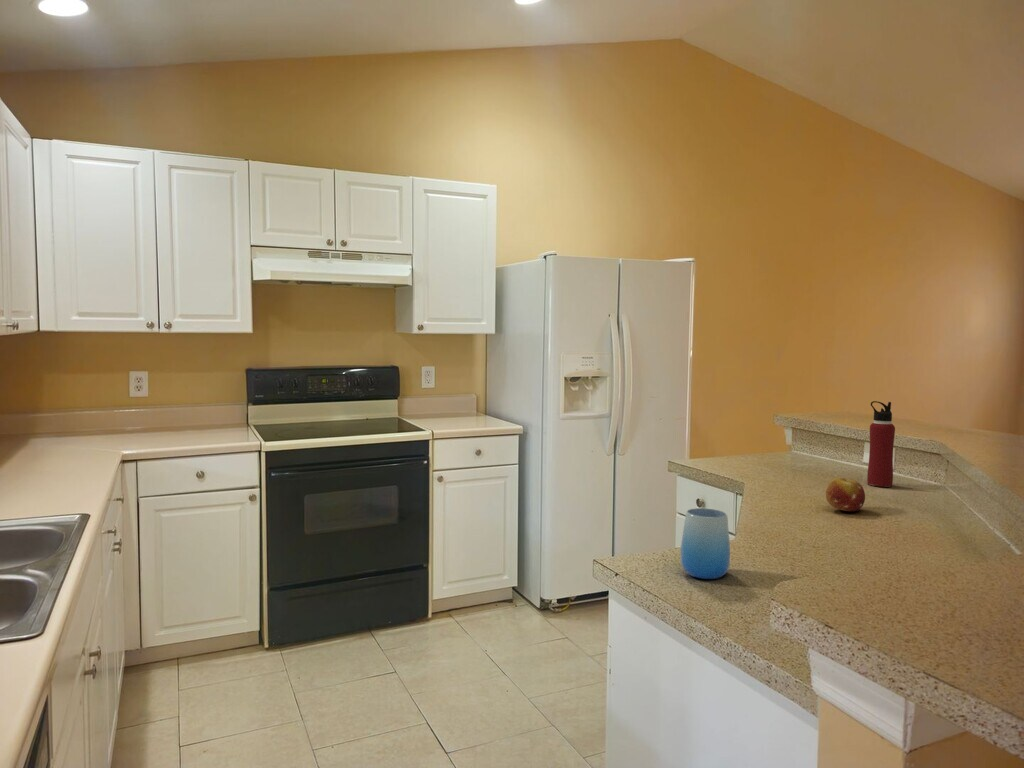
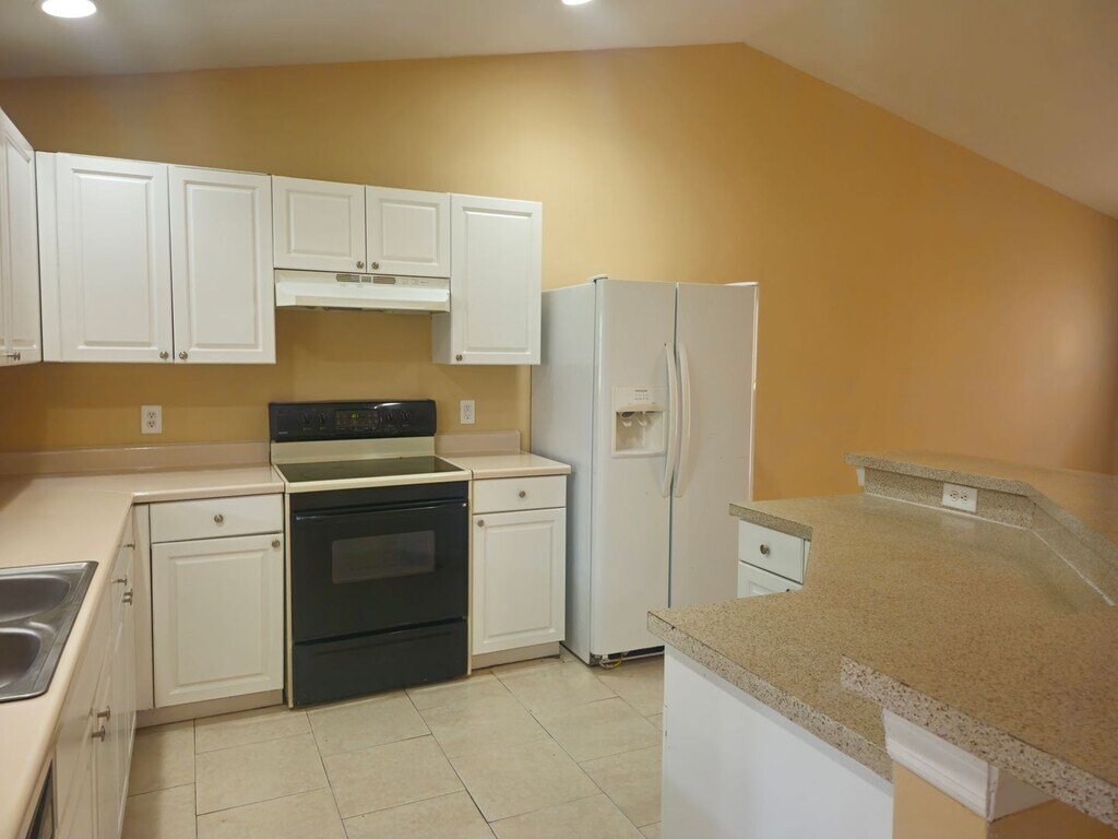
- water bottle (881, 443)
- fruit (845, 494)
- cup (705, 543)
